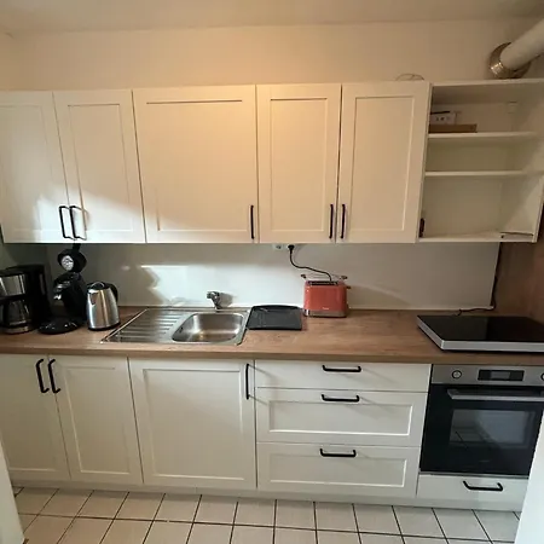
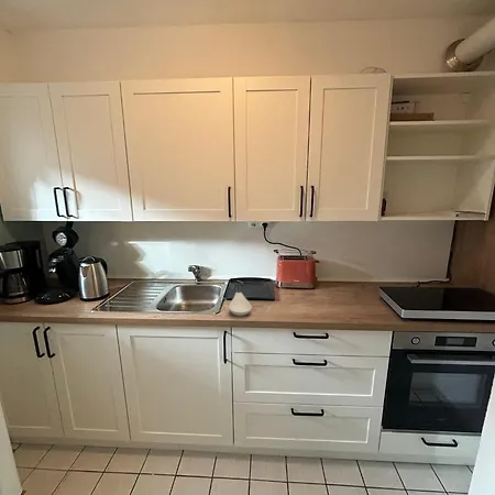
+ spoon rest (239, 302)
